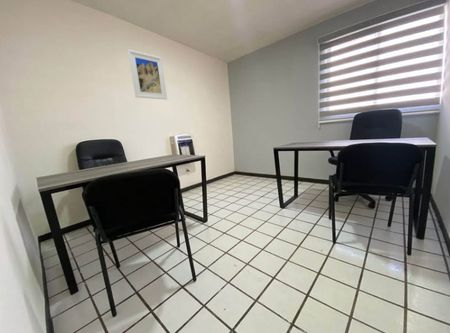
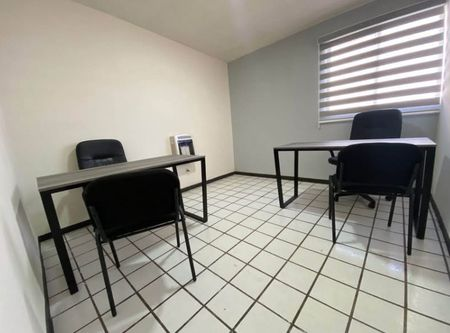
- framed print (148, 76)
